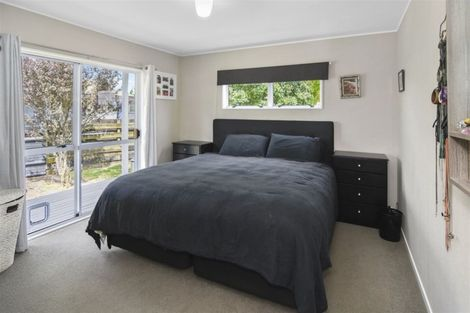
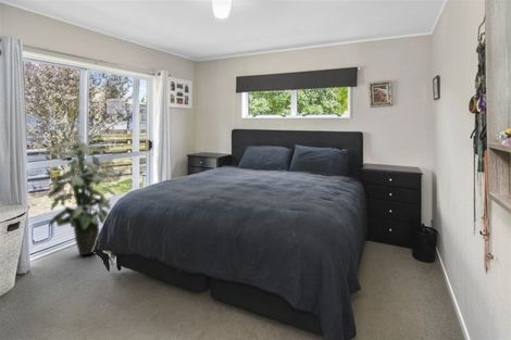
+ indoor plant (80, 194)
